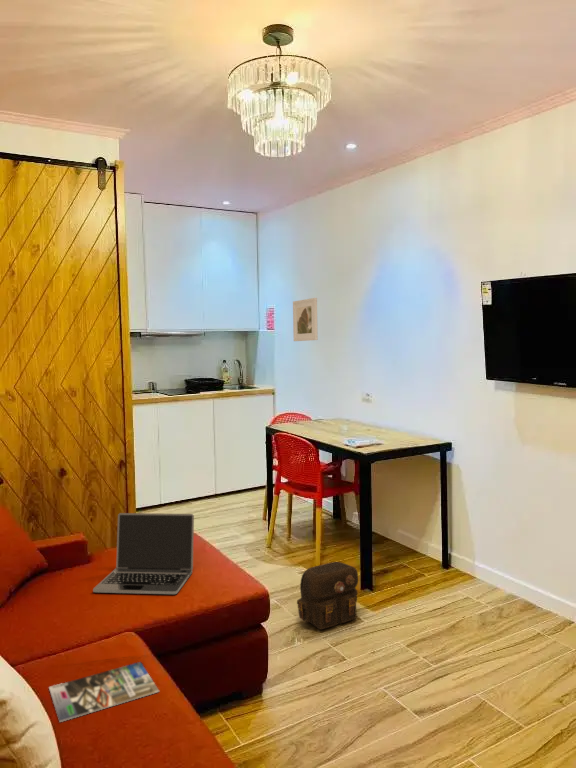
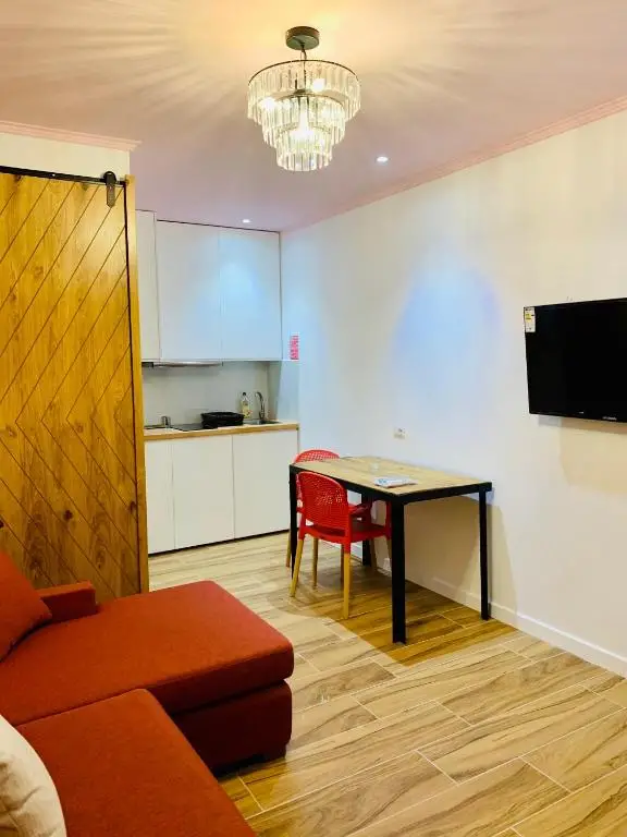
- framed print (304, 320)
- laptop (145, 551)
- backpack (327, 592)
- magazine (103, 689)
